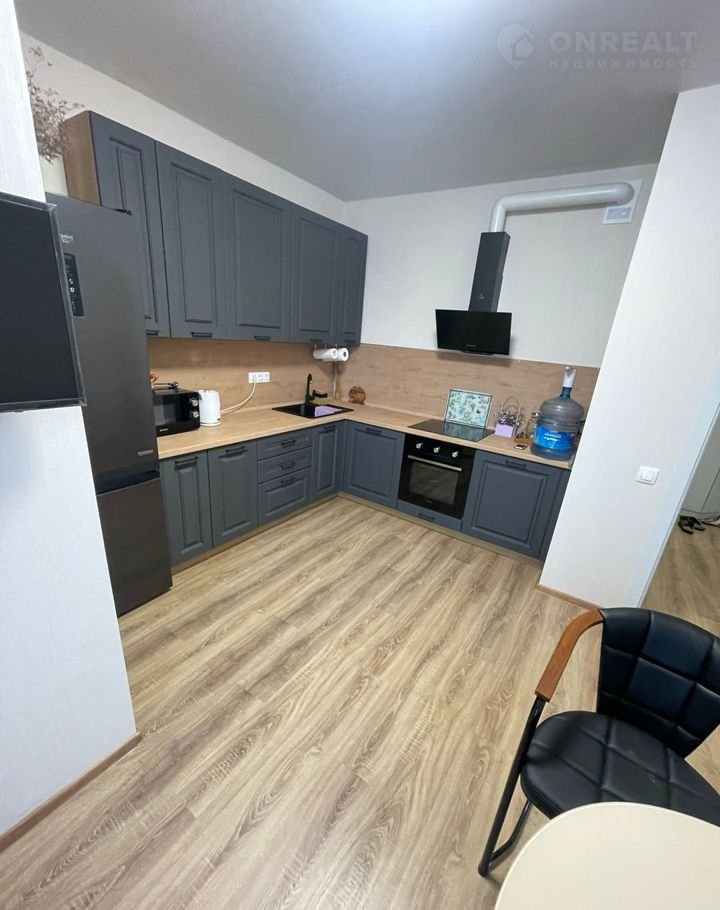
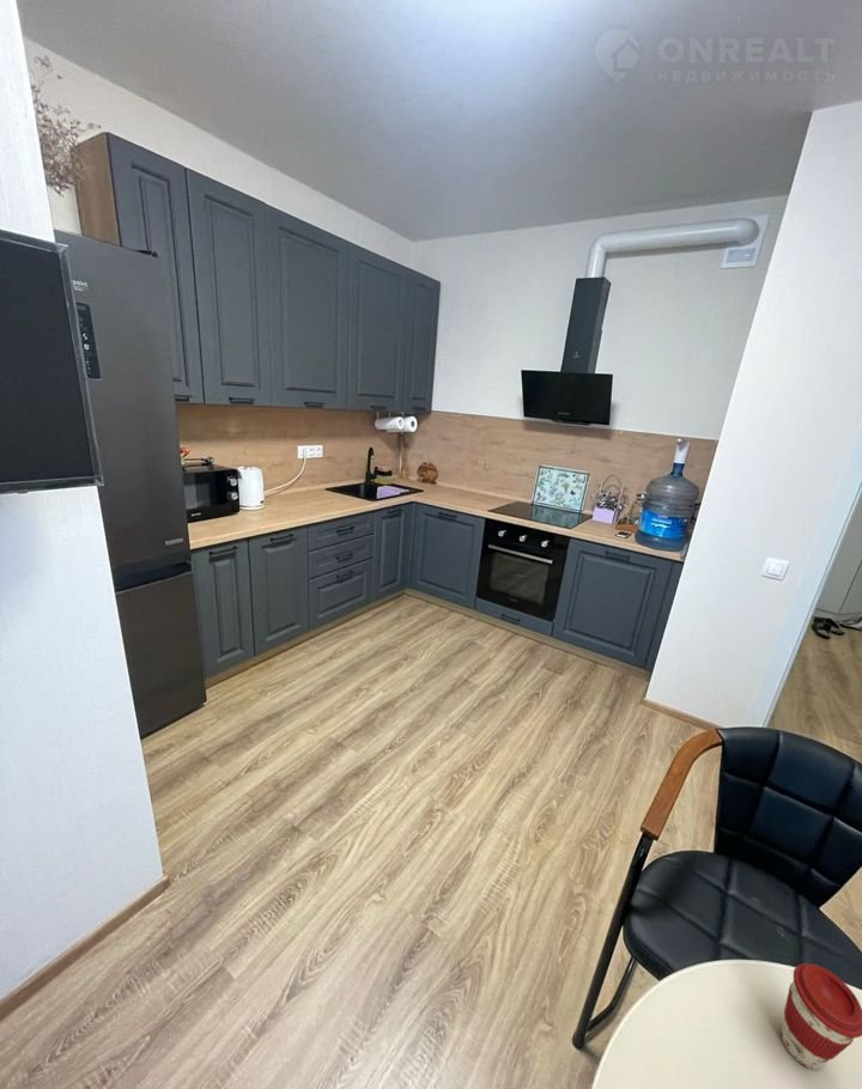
+ coffee cup (815, 1020)
